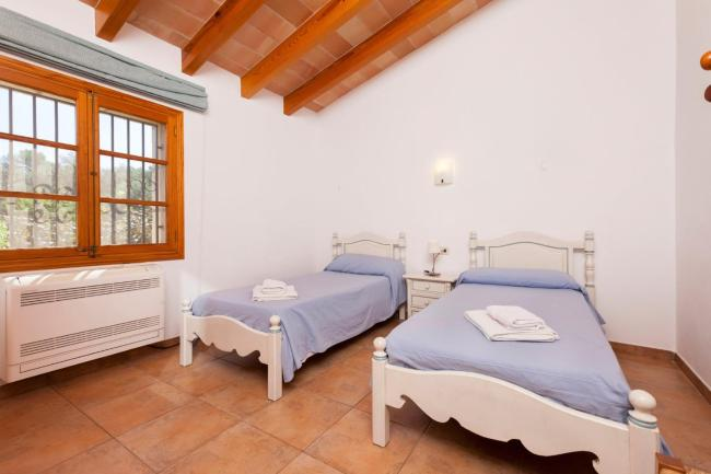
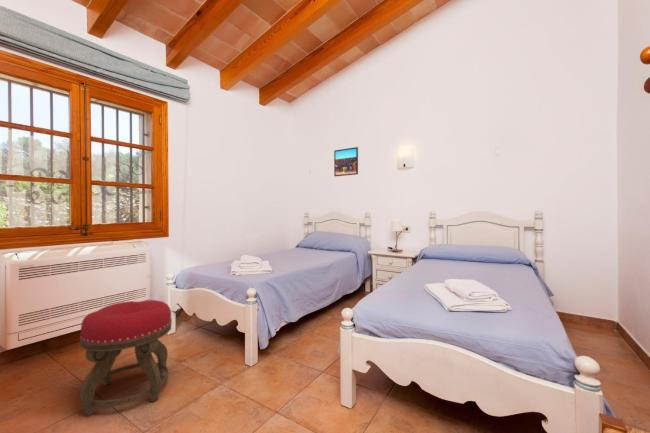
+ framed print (345, 162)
+ stool (129, 347)
